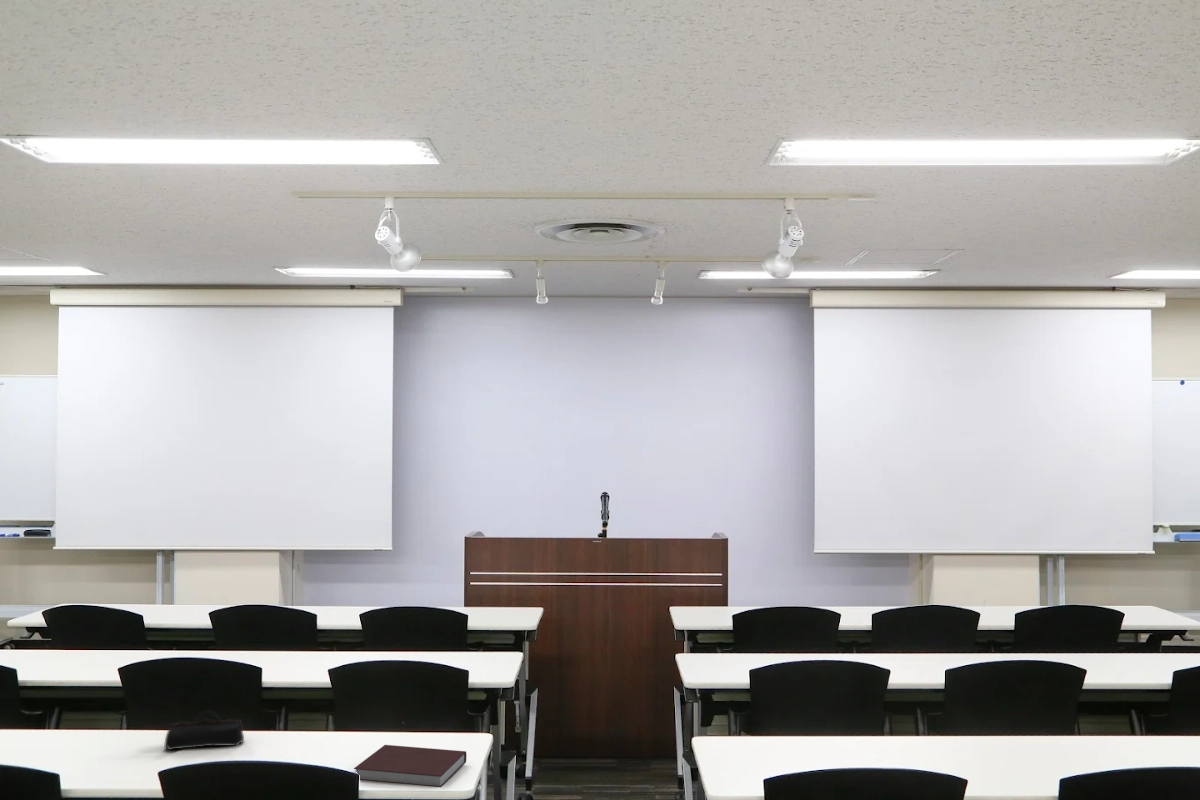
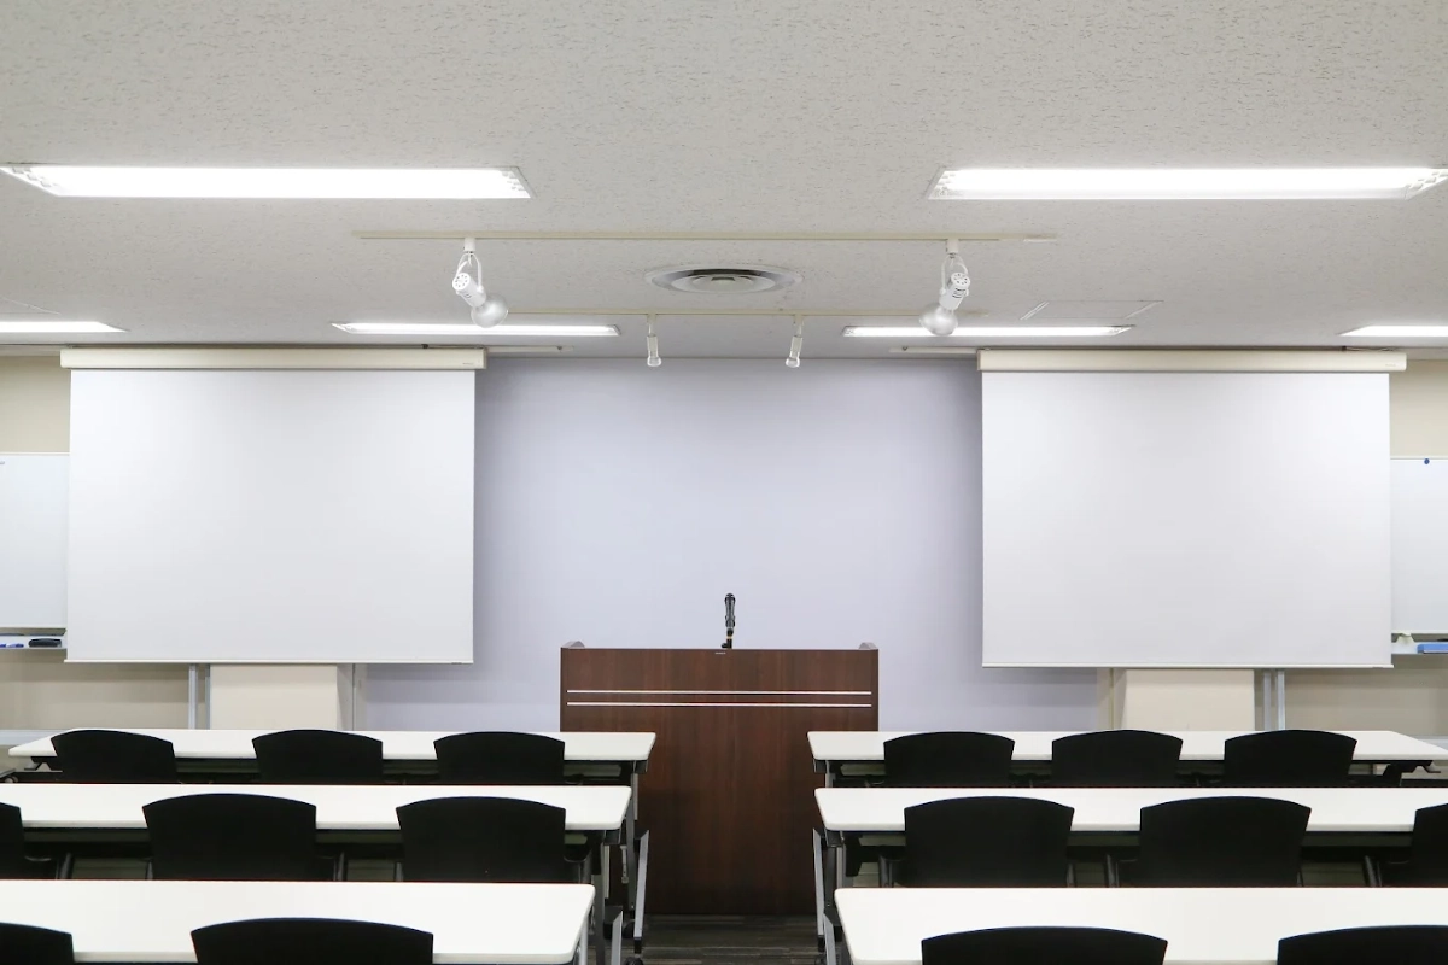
- notebook (411, 765)
- pencil case (204, 728)
